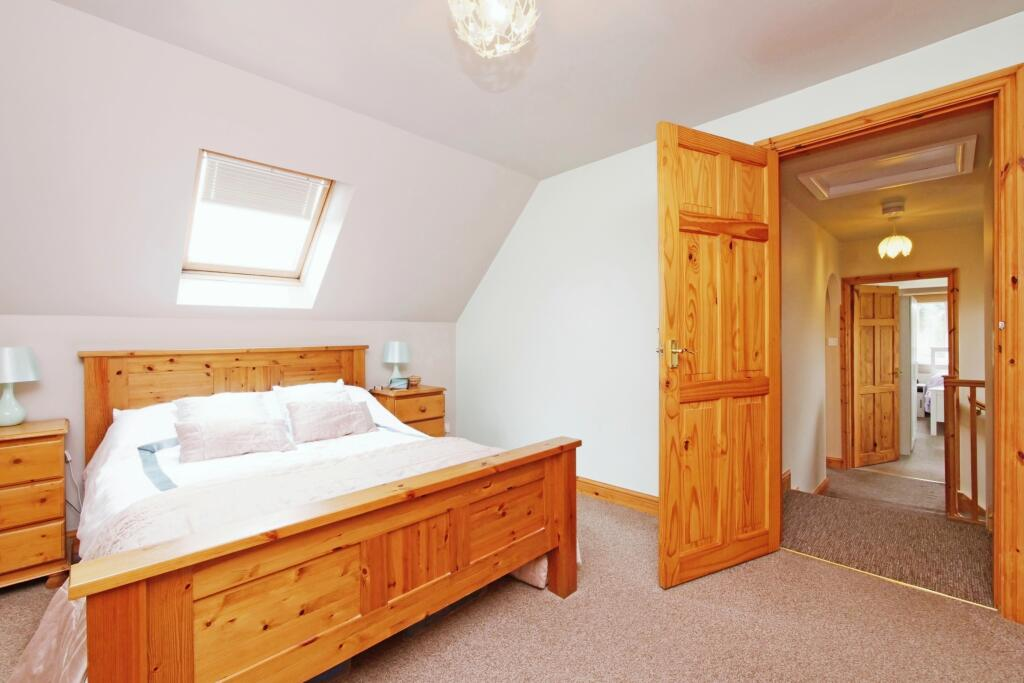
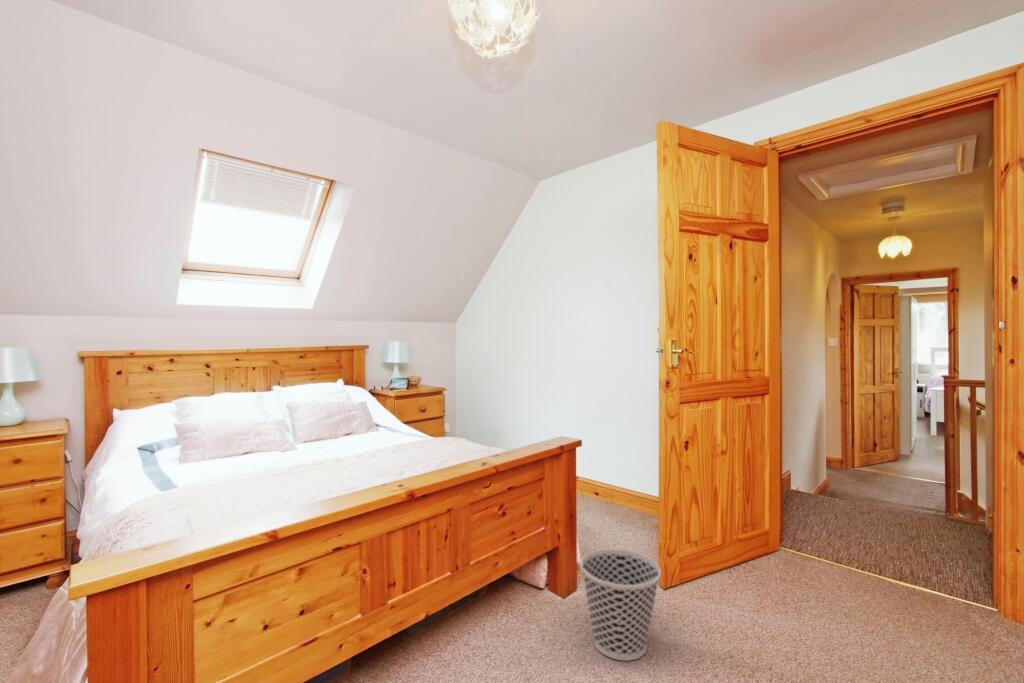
+ wastebasket (619, 604)
